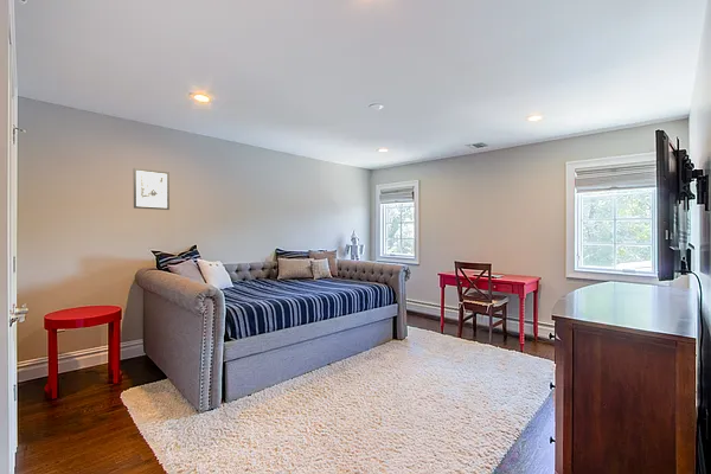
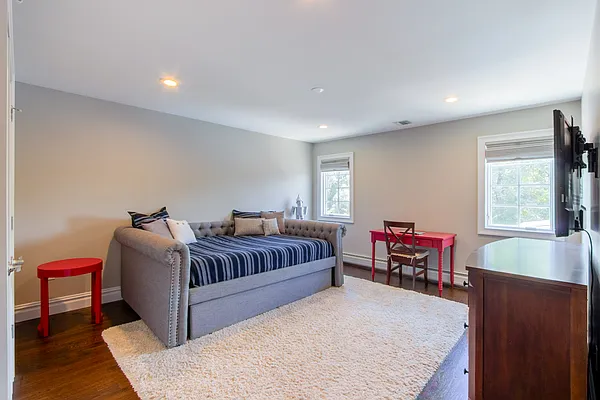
- wall art (152, 190)
